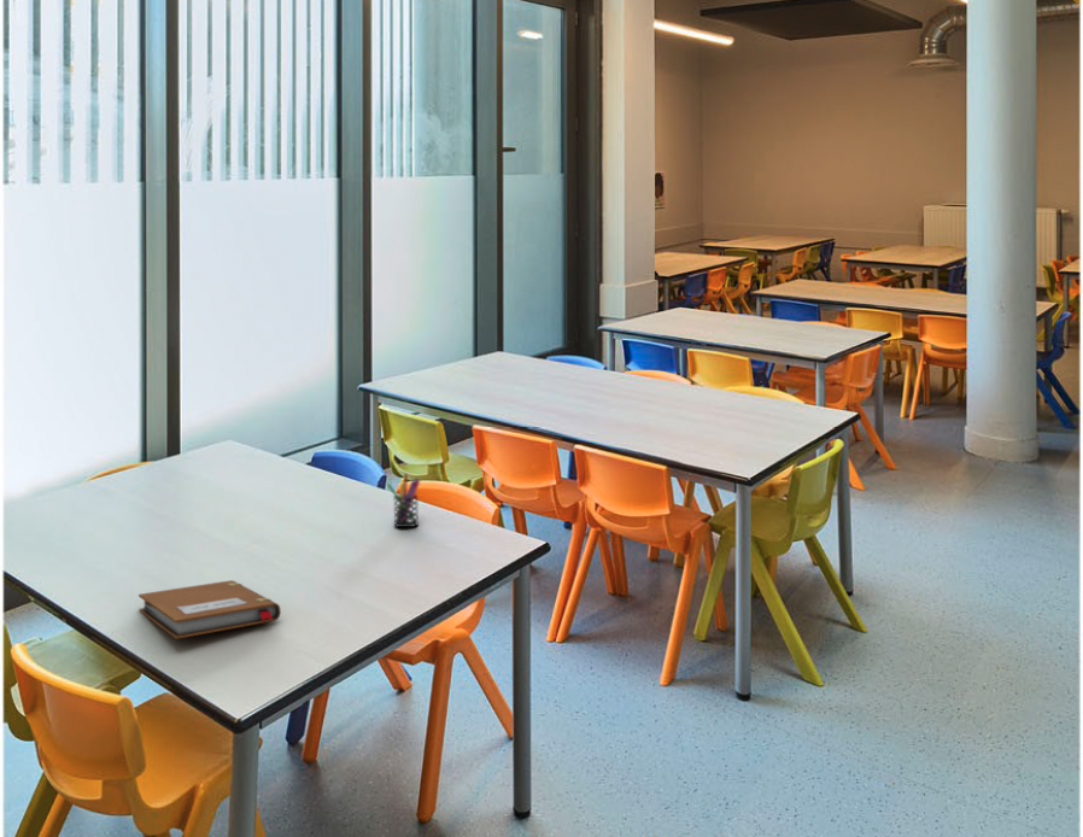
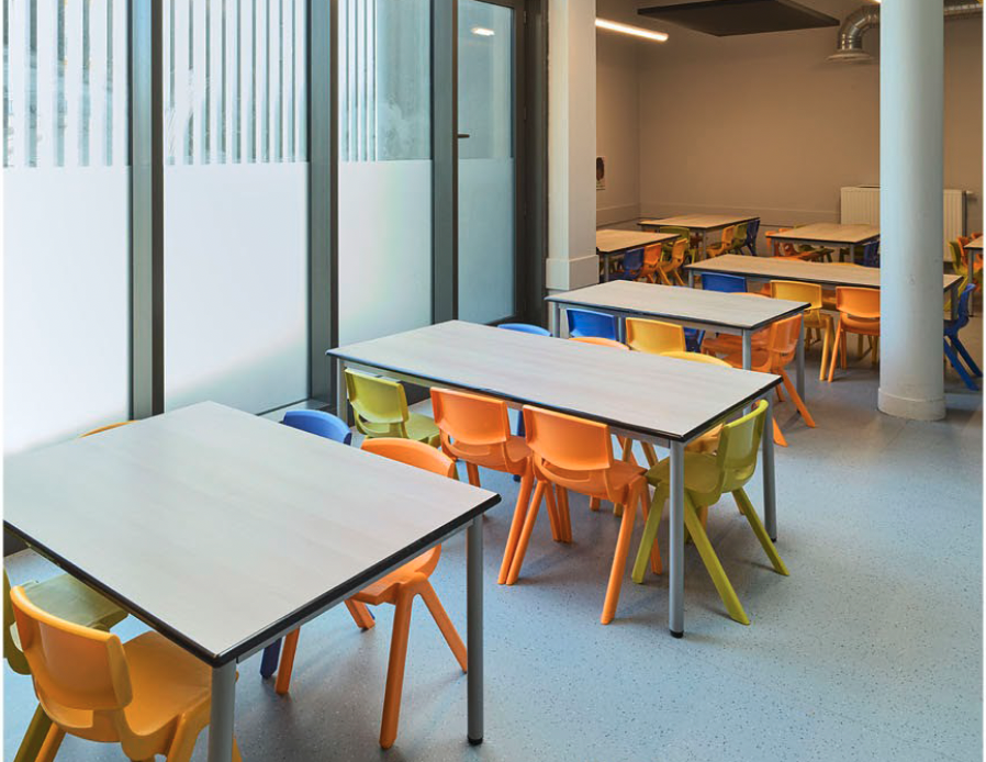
- notebook (210, 607)
- pen holder (403, 499)
